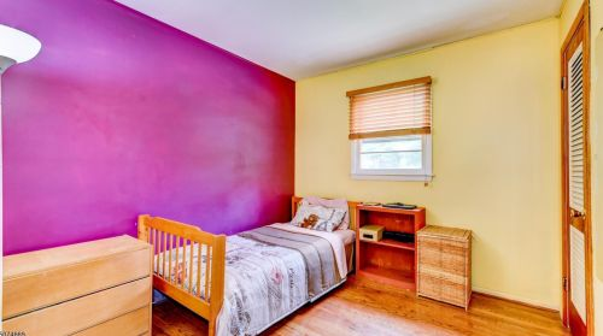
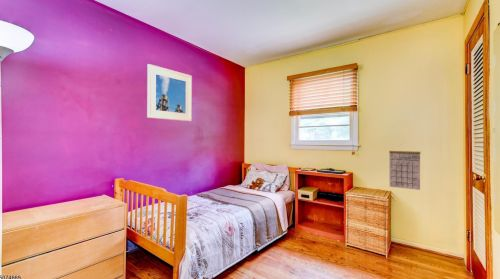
+ calendar (404, 165)
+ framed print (171, 94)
